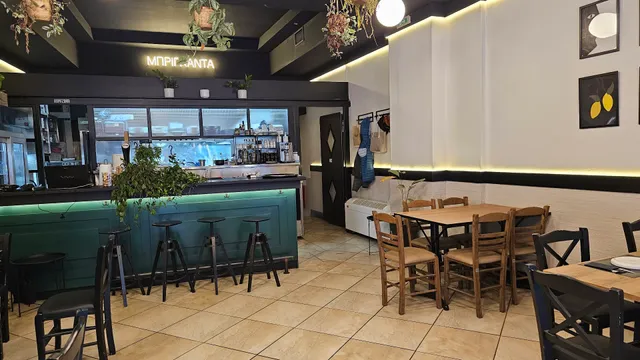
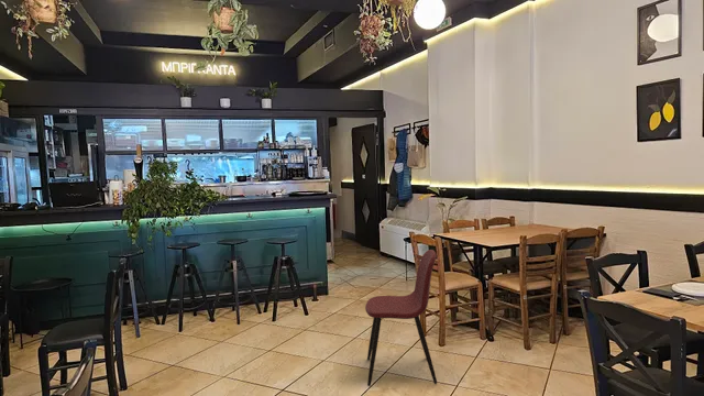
+ dining chair (400, 311)
